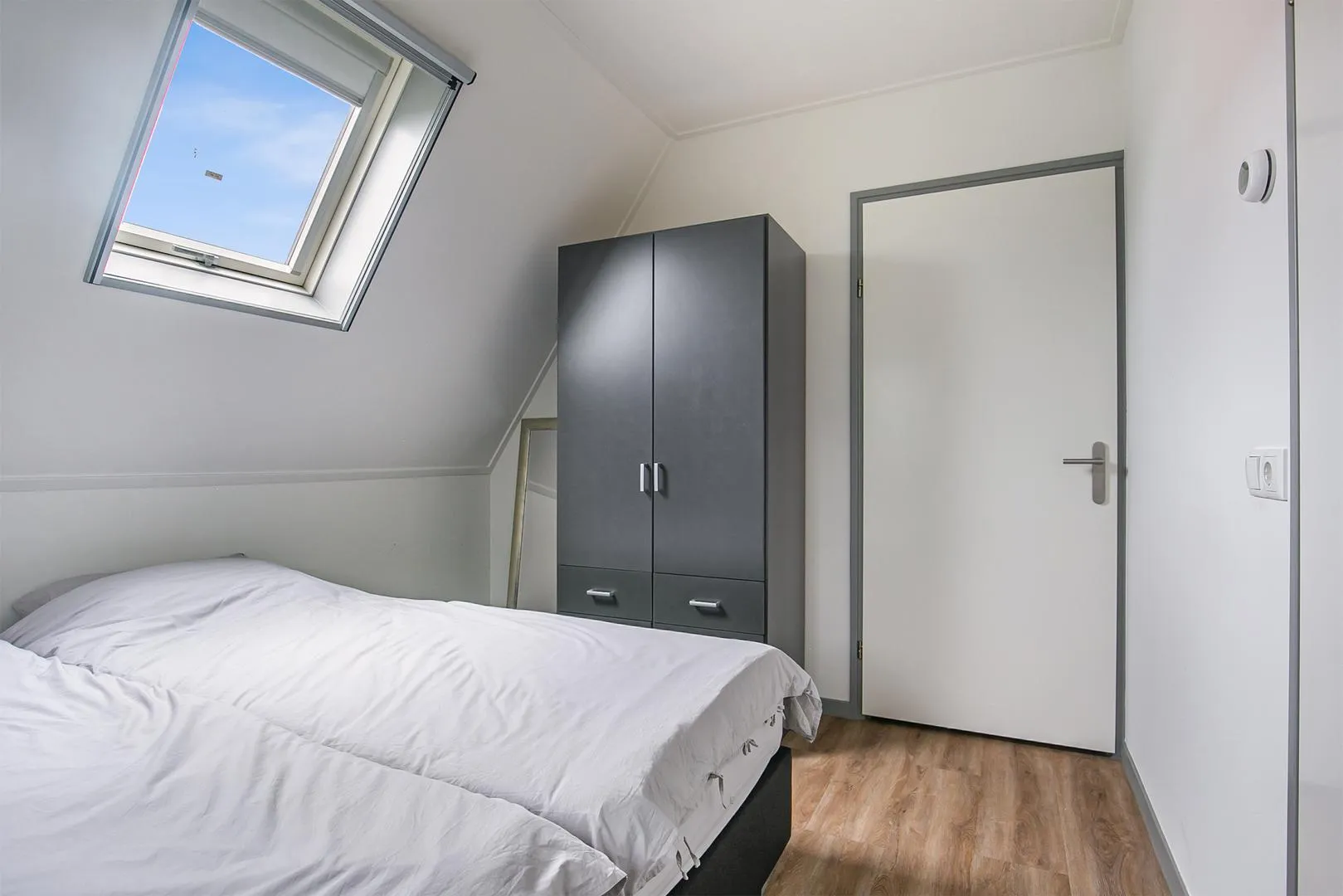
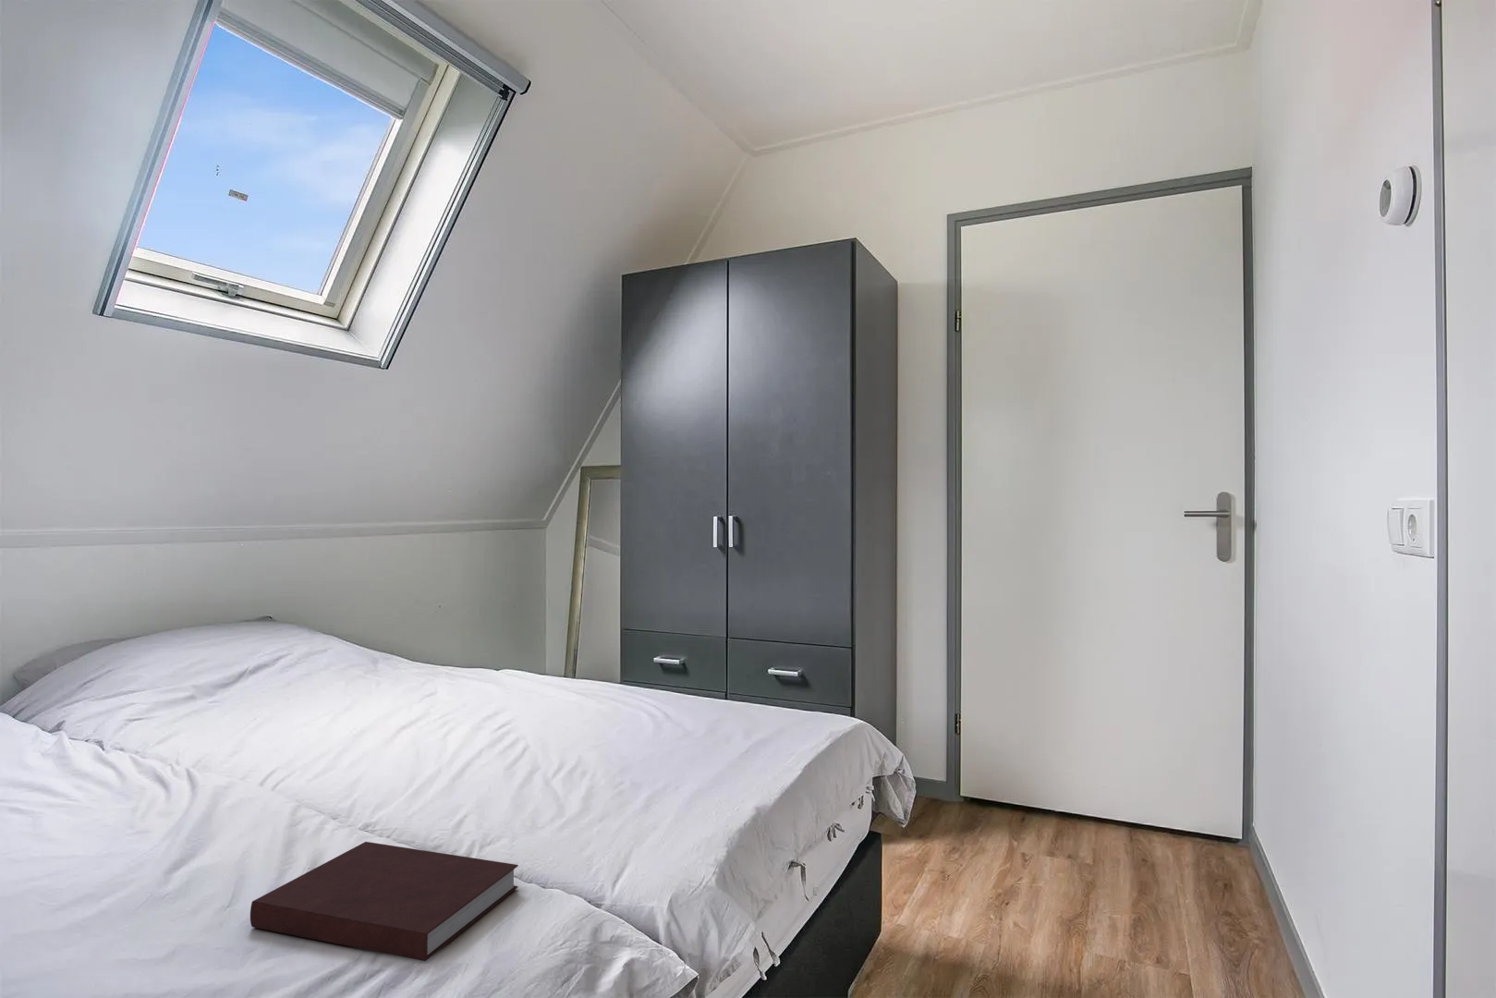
+ notebook (391, 893)
